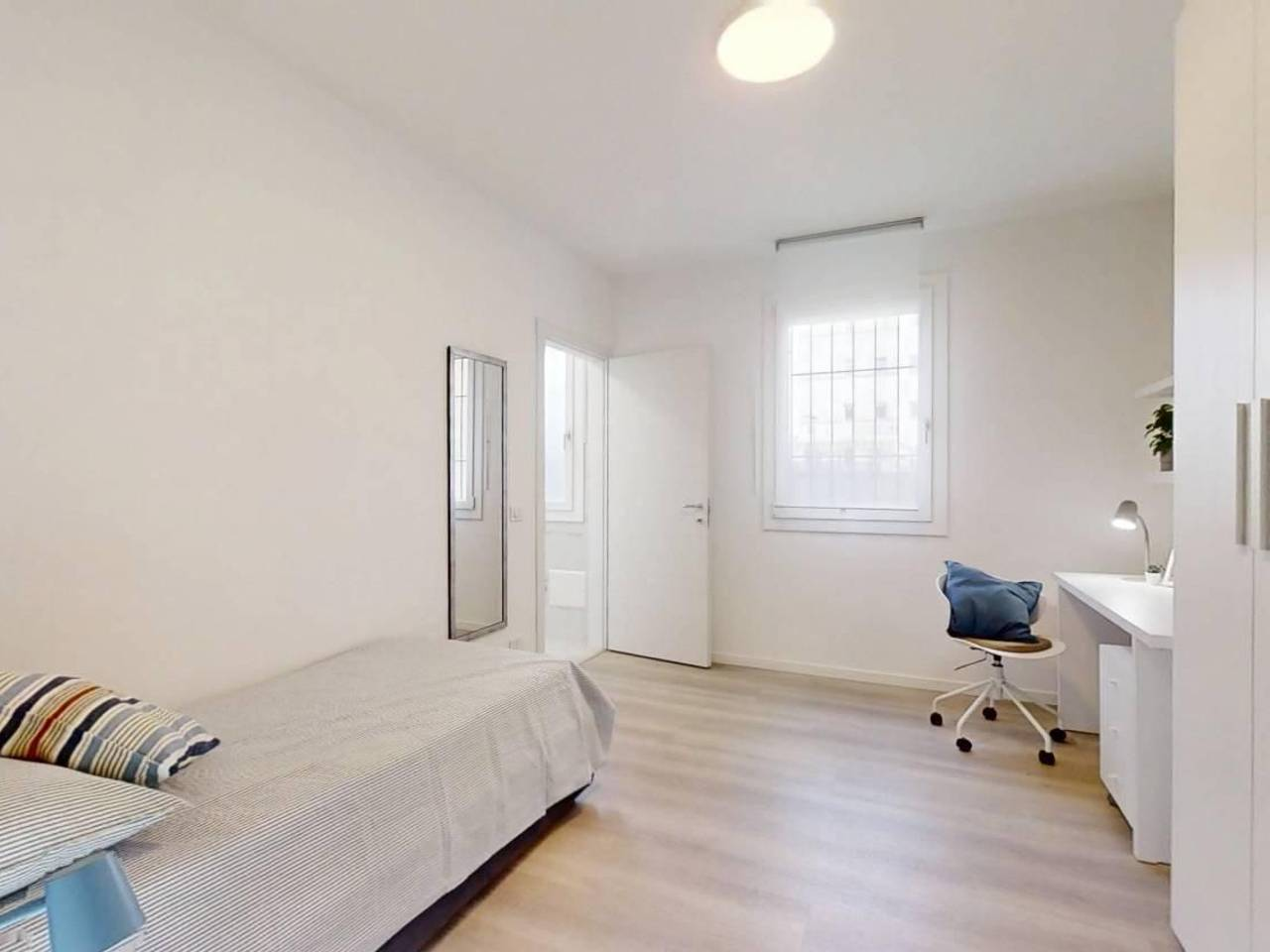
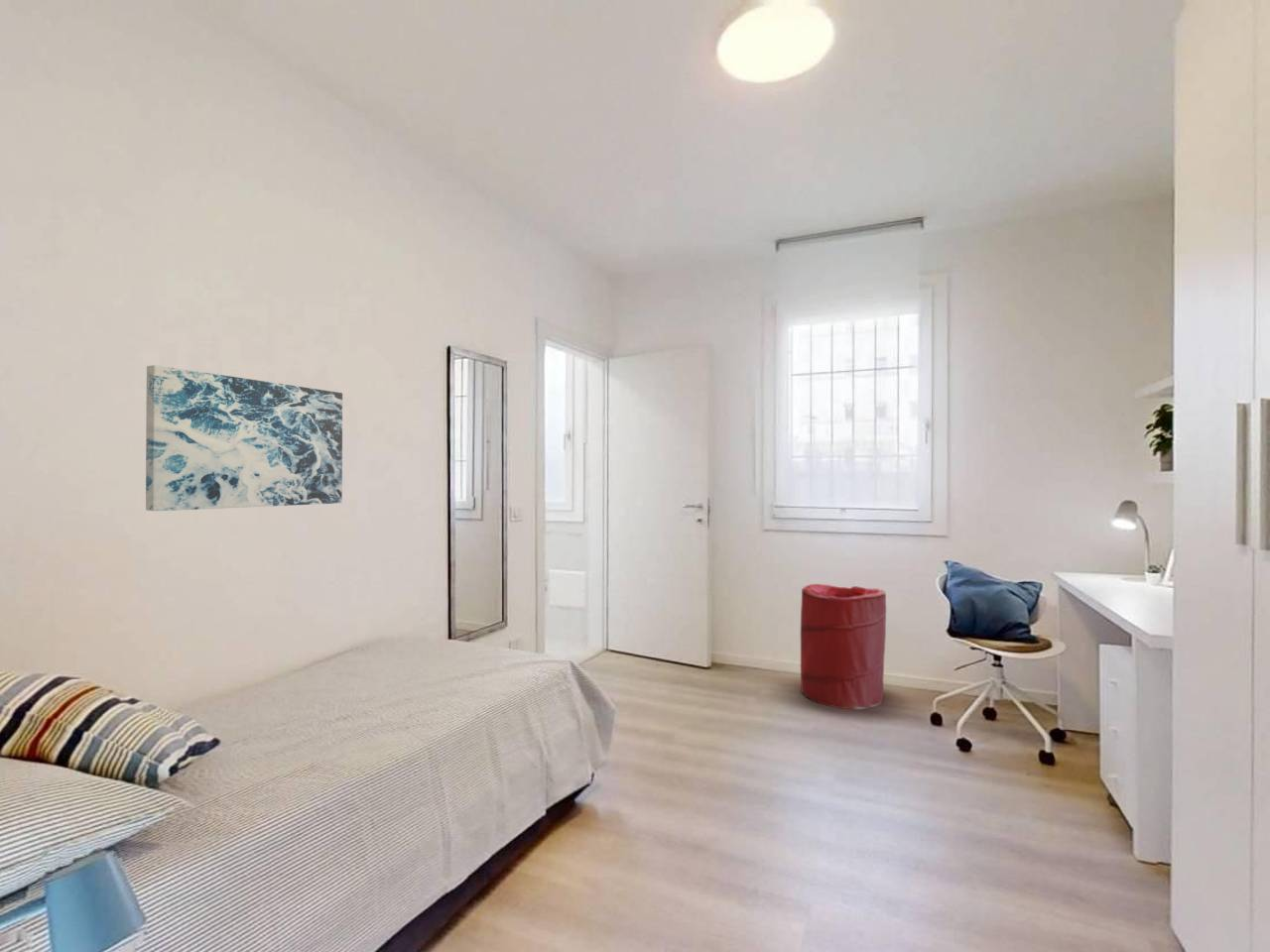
+ wall art (257, 443)
+ laundry hamper (842, 640)
